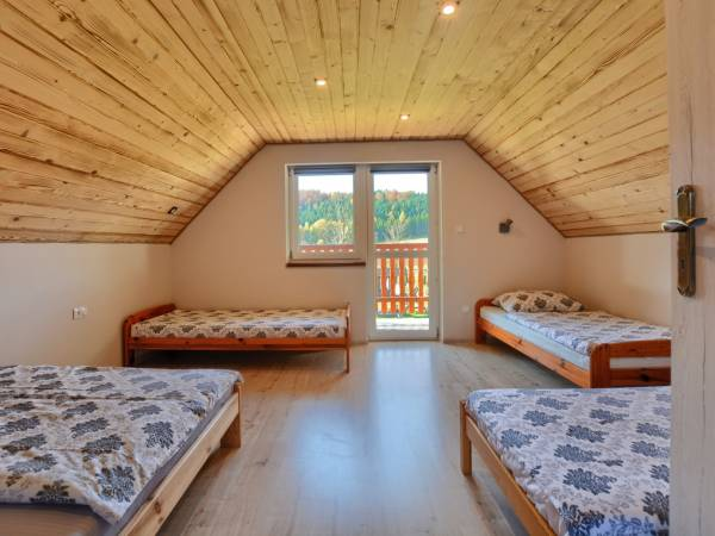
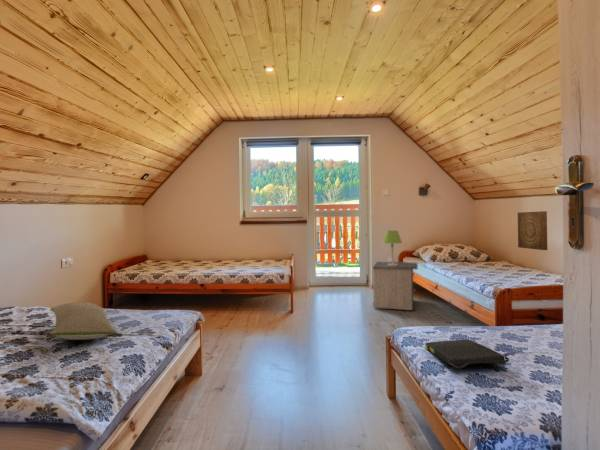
+ nightstand (396, 284)
+ table lamp (392, 248)
+ pillow (81, 320)
+ wall art (531, 230)
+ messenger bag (464, 353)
